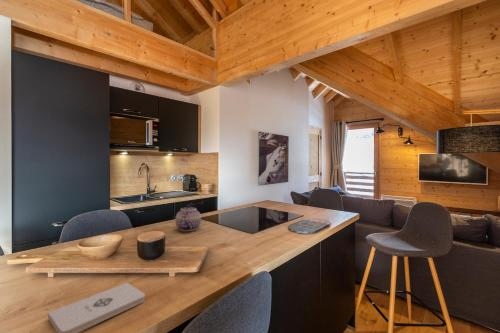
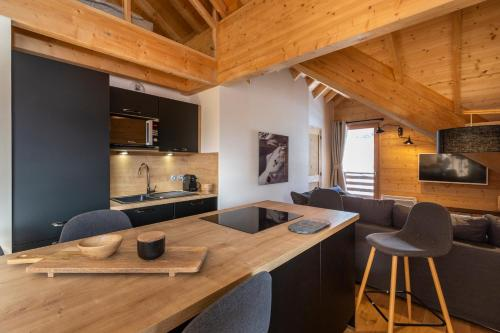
- teapot (188, 216)
- notepad (100, 306)
